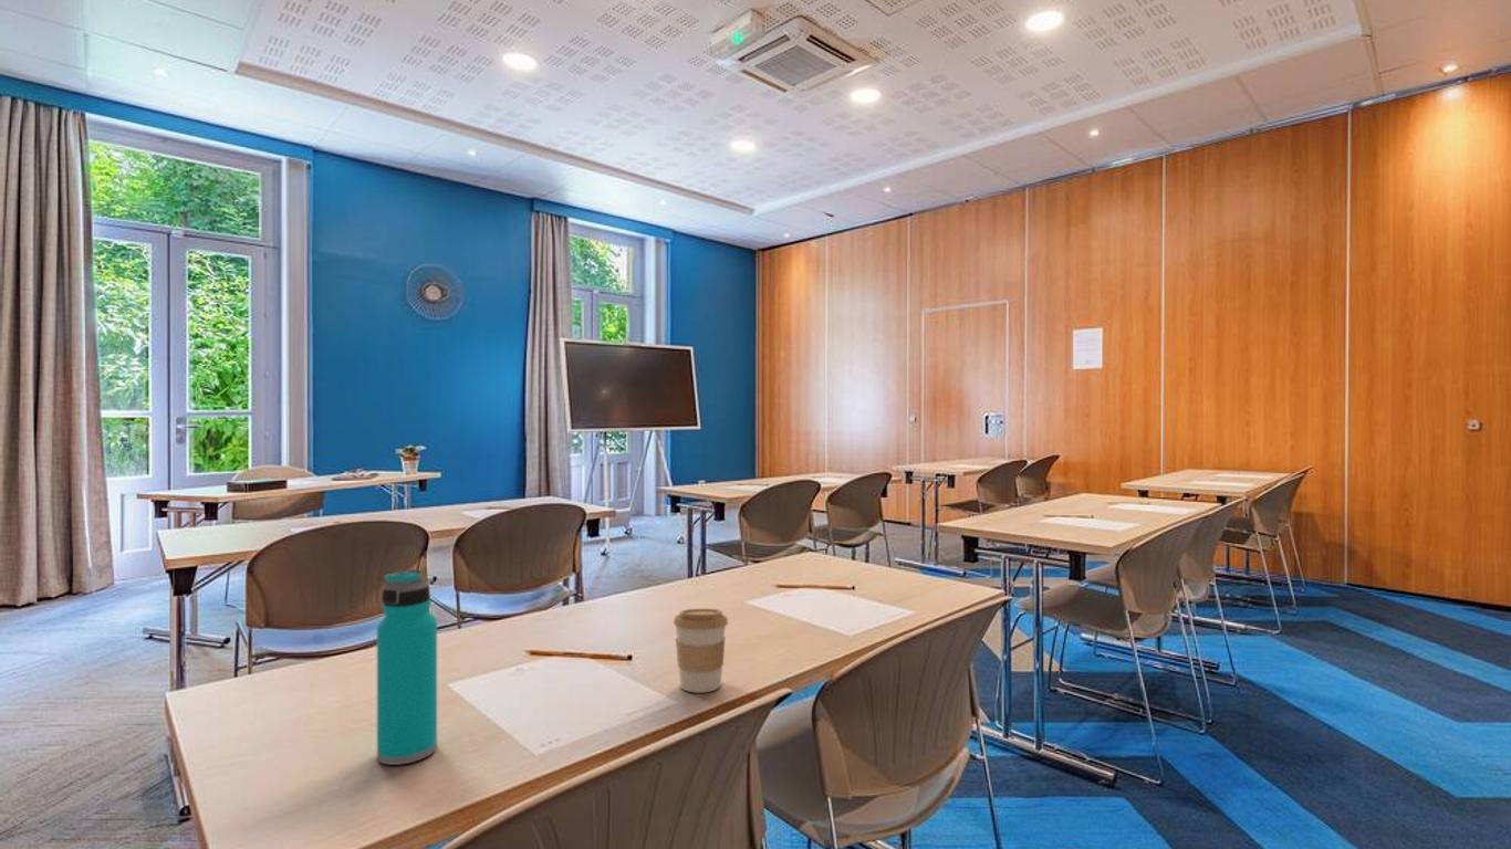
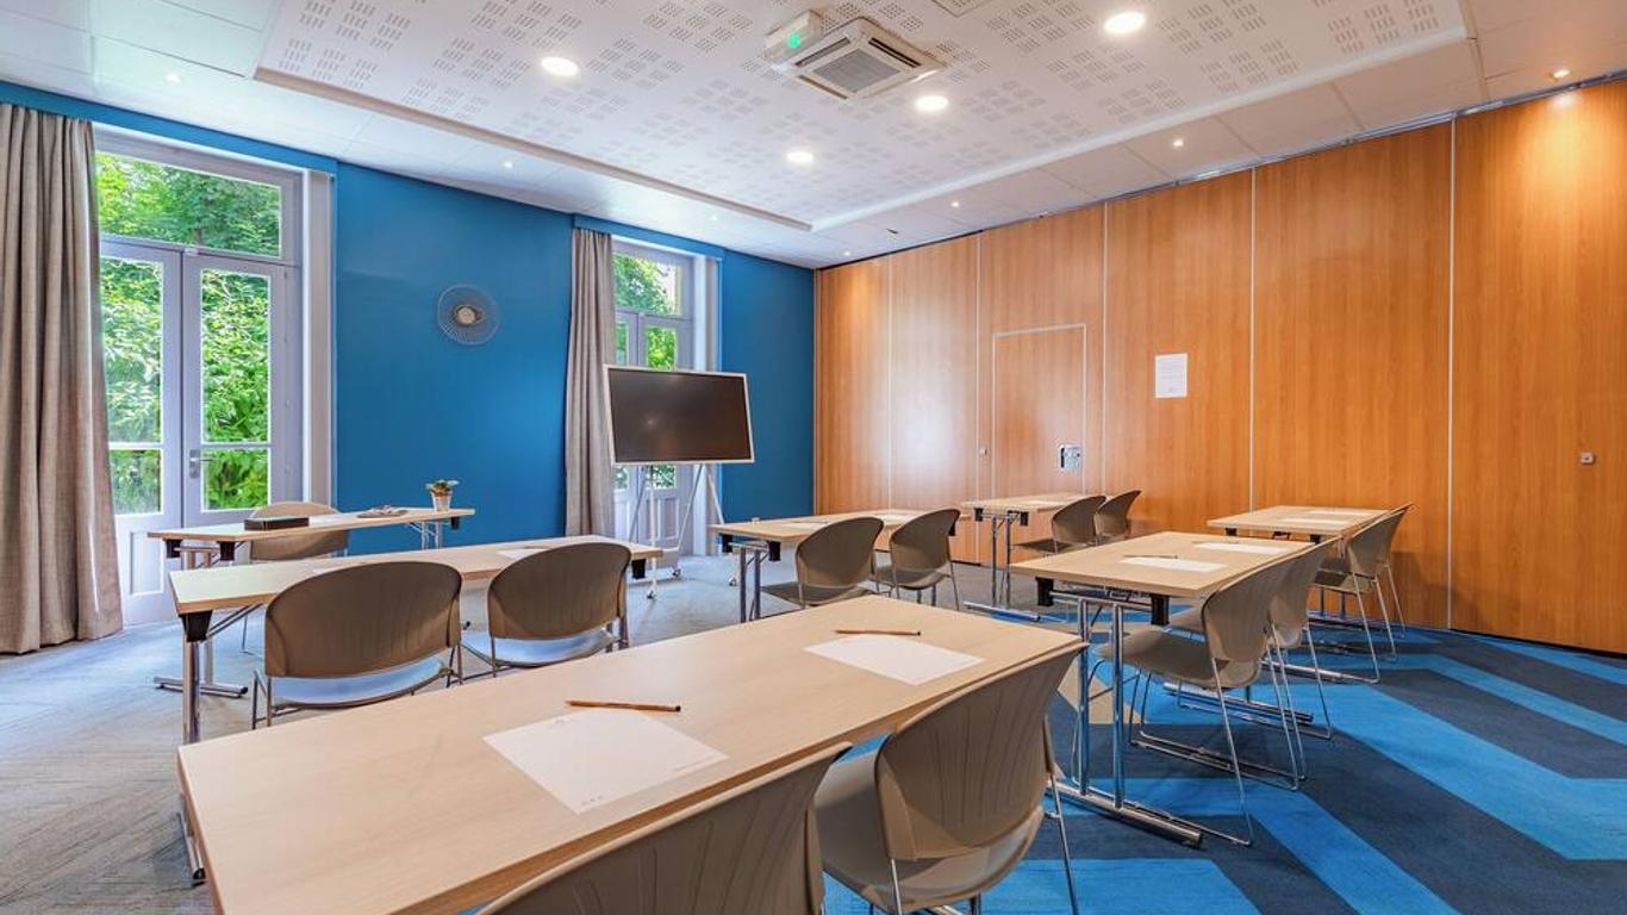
- coffee cup (700, 647)
- water bottle (407, 661)
